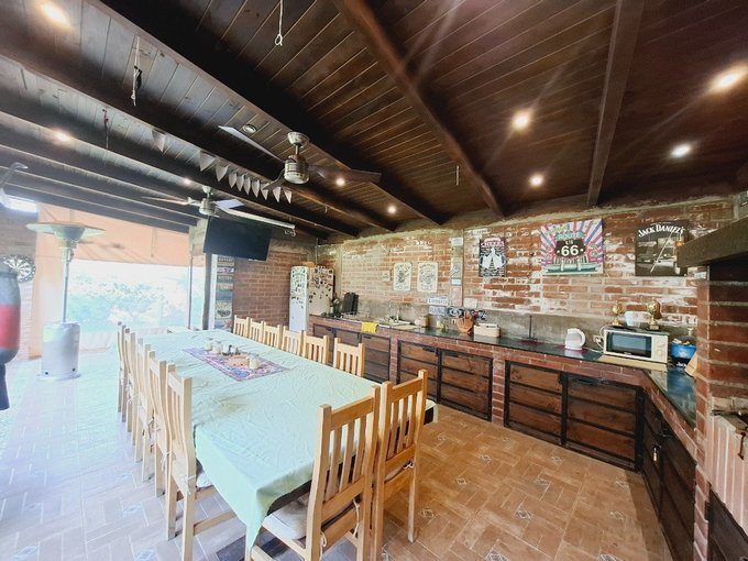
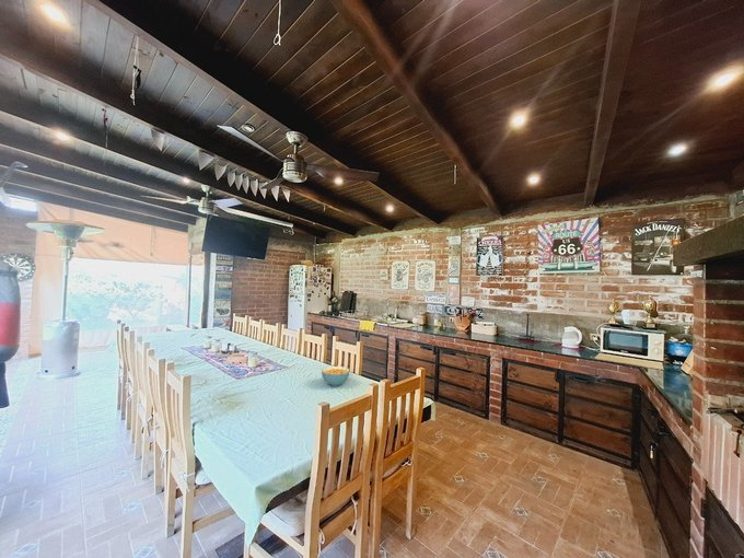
+ cereal bowl (335, 376)
